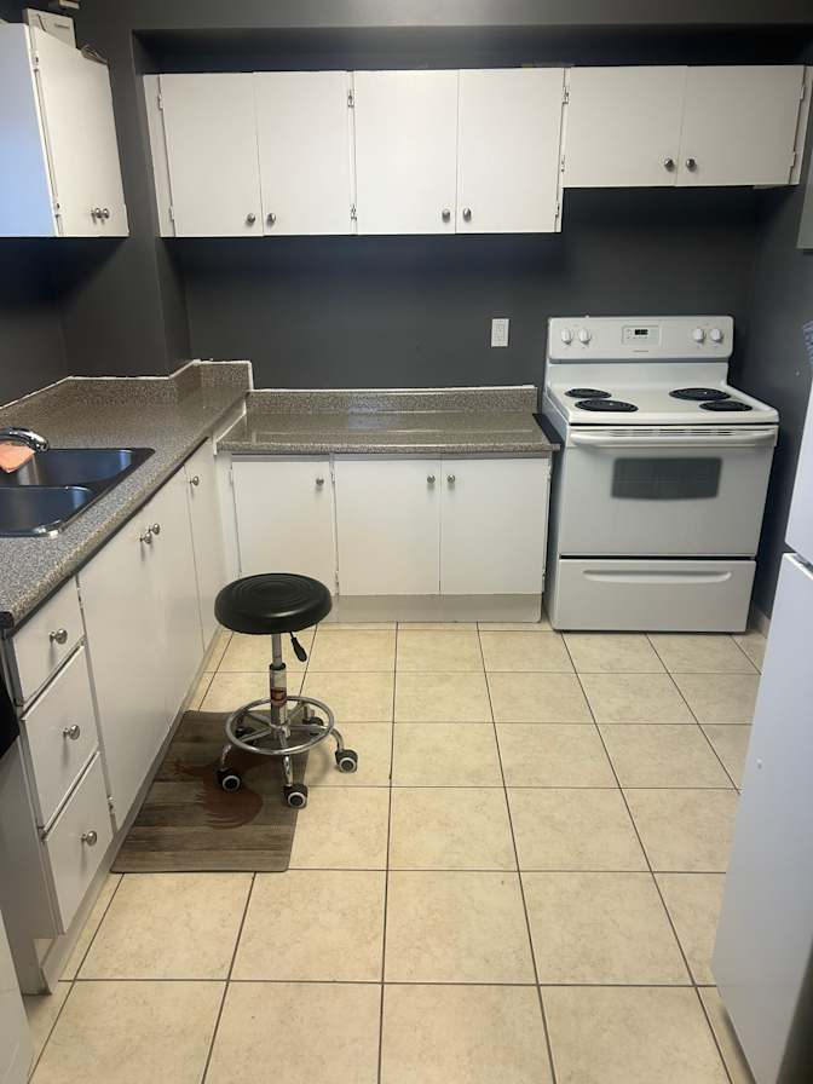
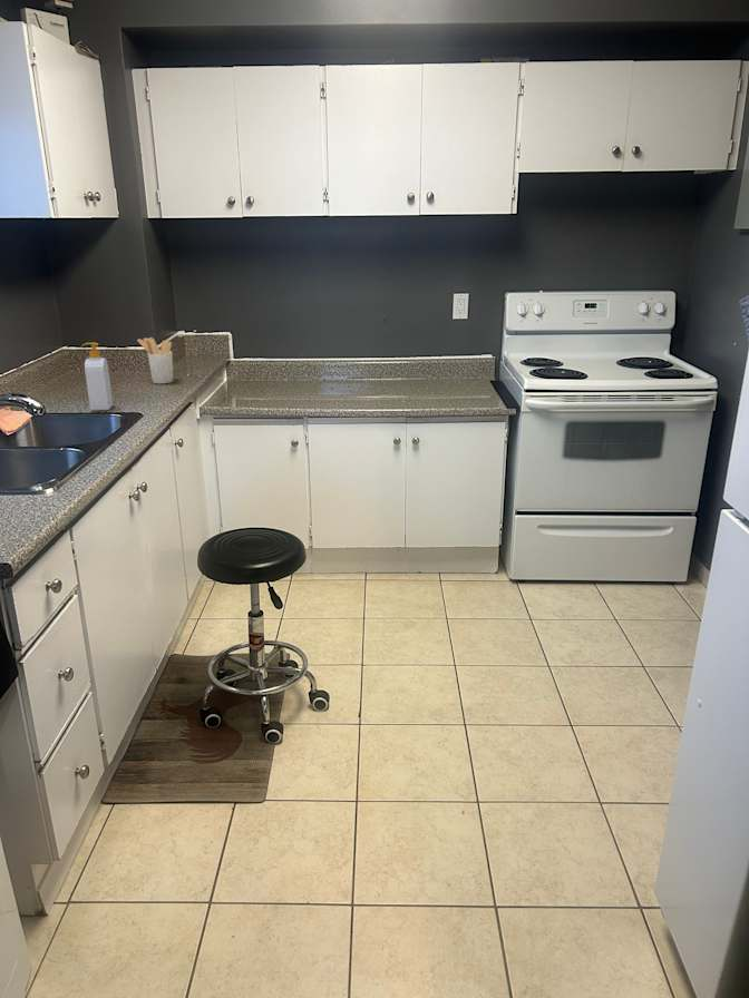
+ utensil holder (156, 359)
+ soap bottle (96, 375)
